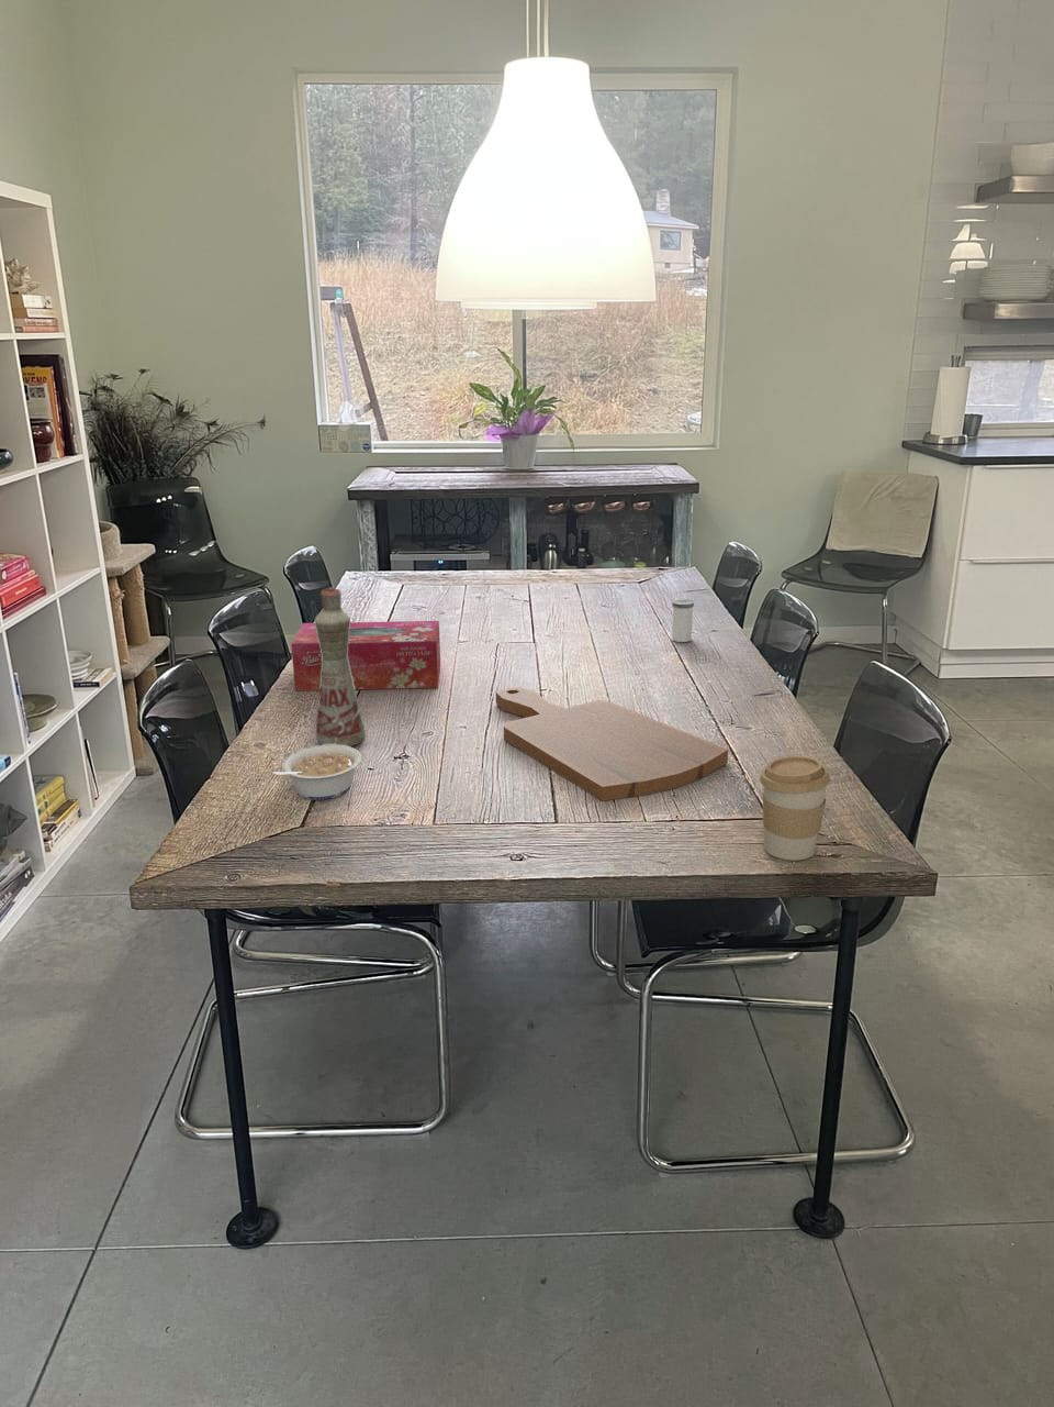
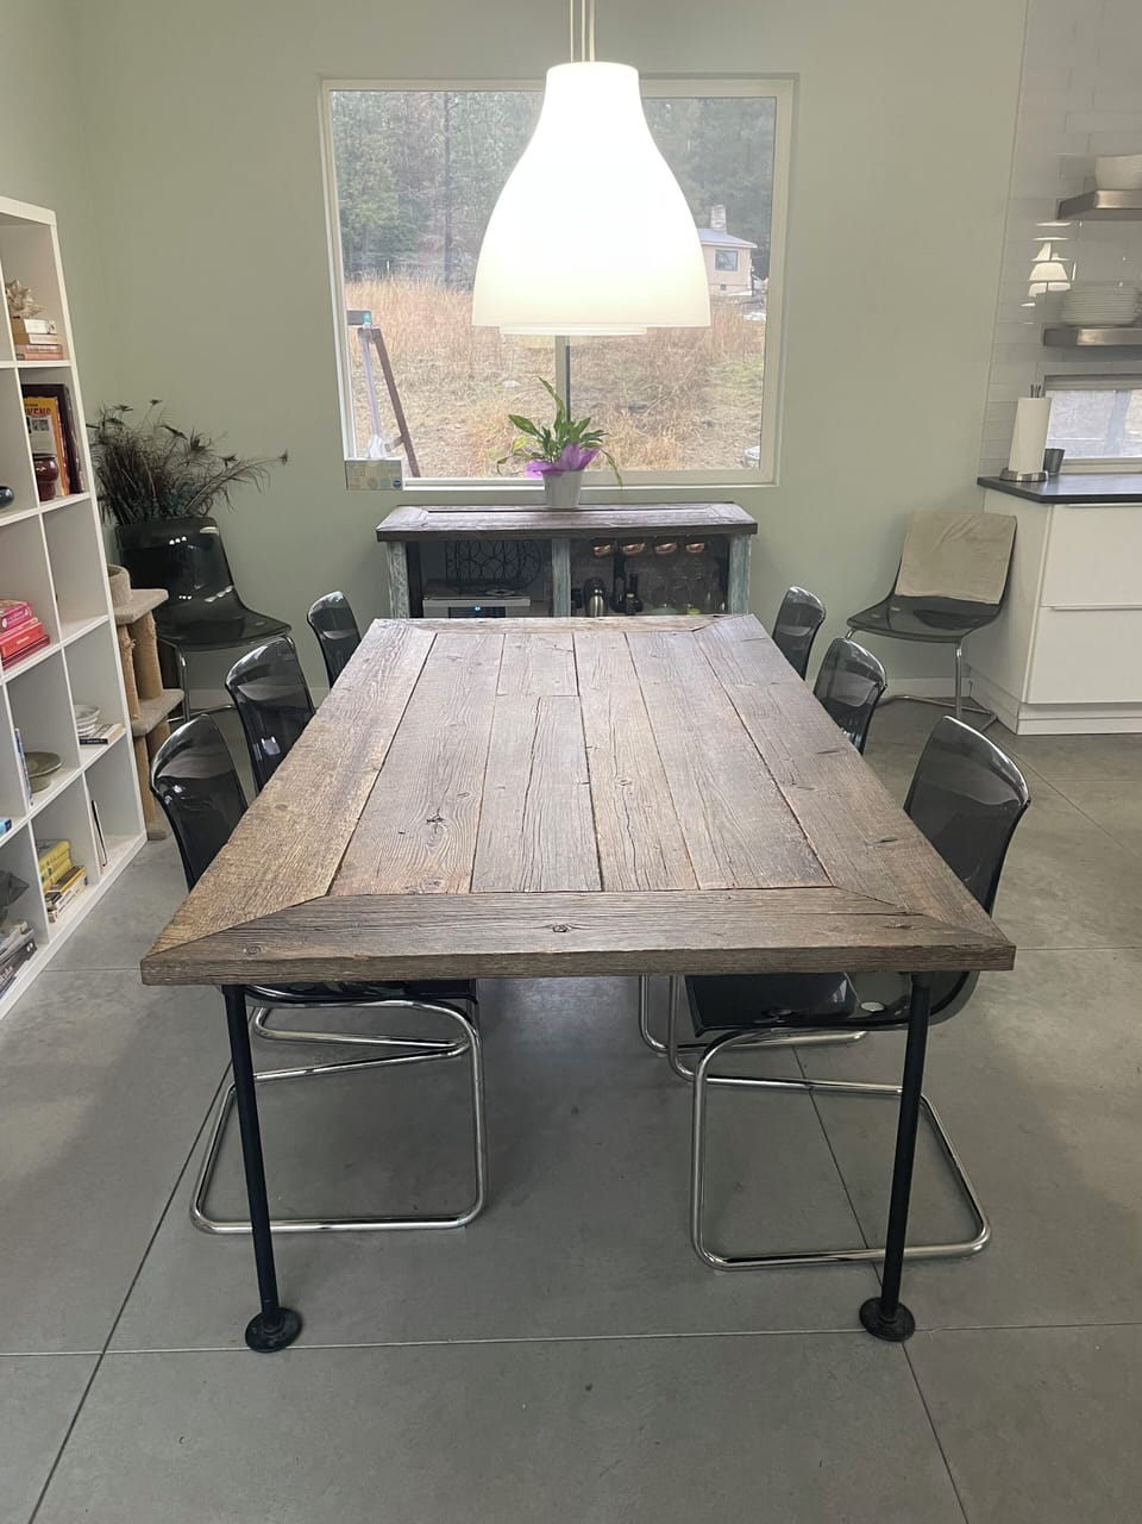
- salt shaker (682, 620)
- legume (322, 773)
- coffee cup (792, 805)
- cutting board (597, 739)
- tissue box (369, 654)
- bottle (335, 666)
